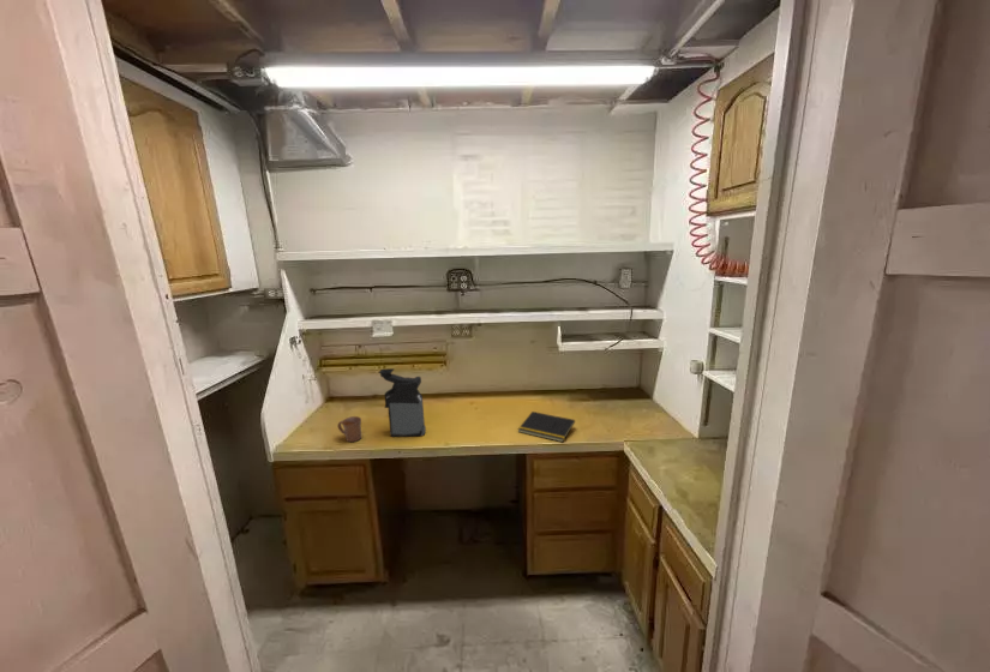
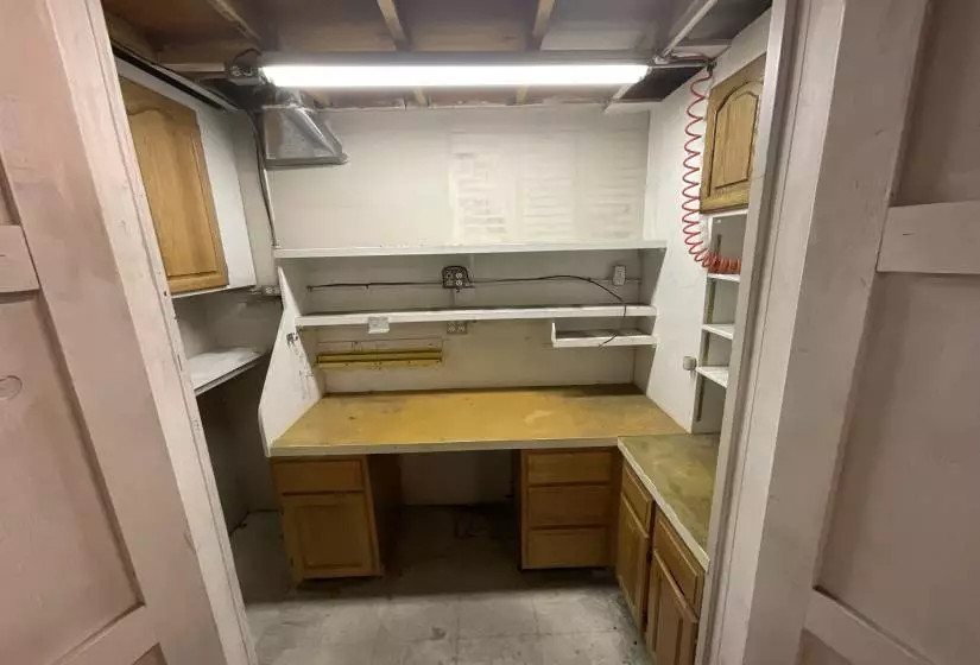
- notepad (546, 425)
- coffee maker (403, 401)
- mug (349, 428)
